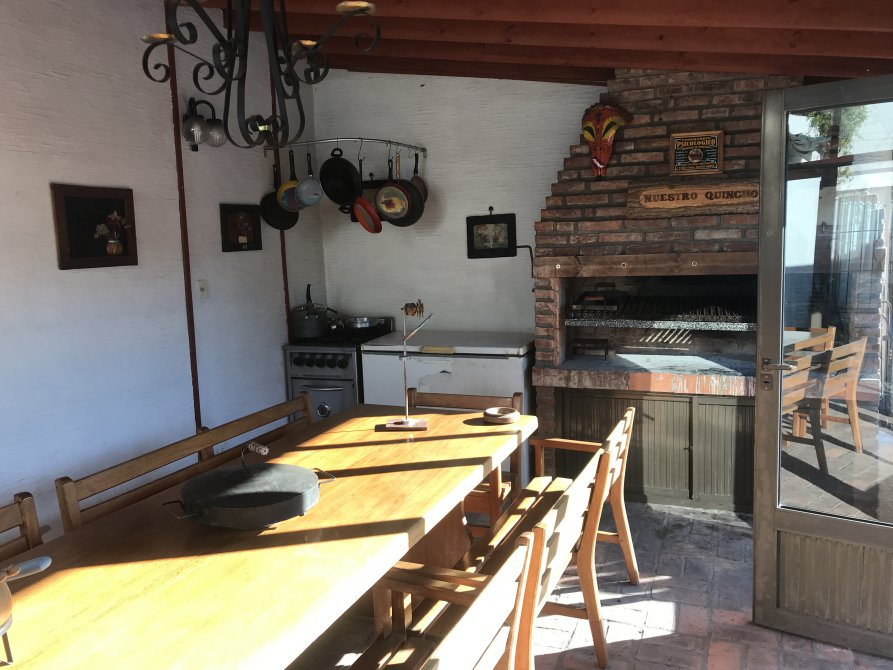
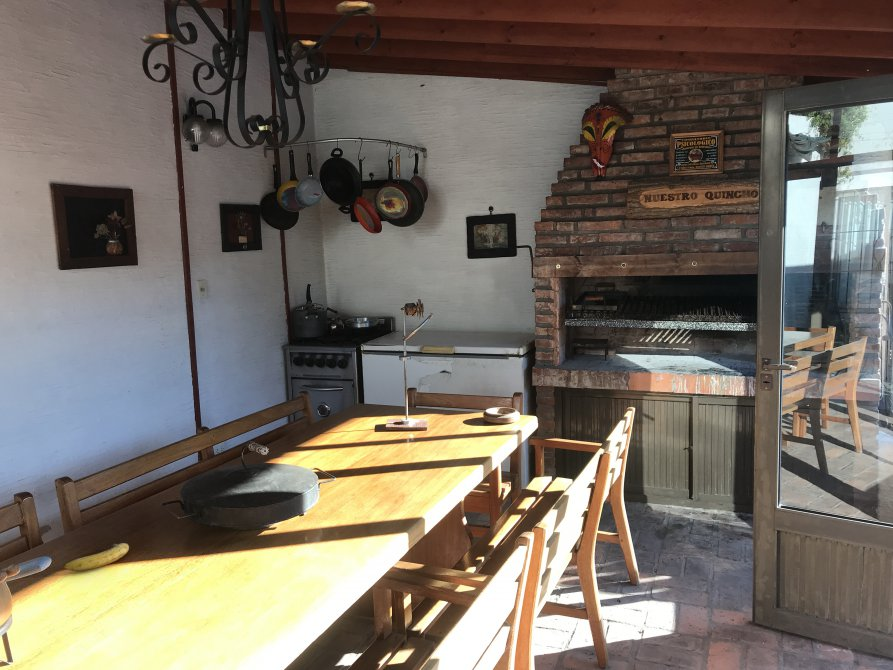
+ fruit (98, 555)
